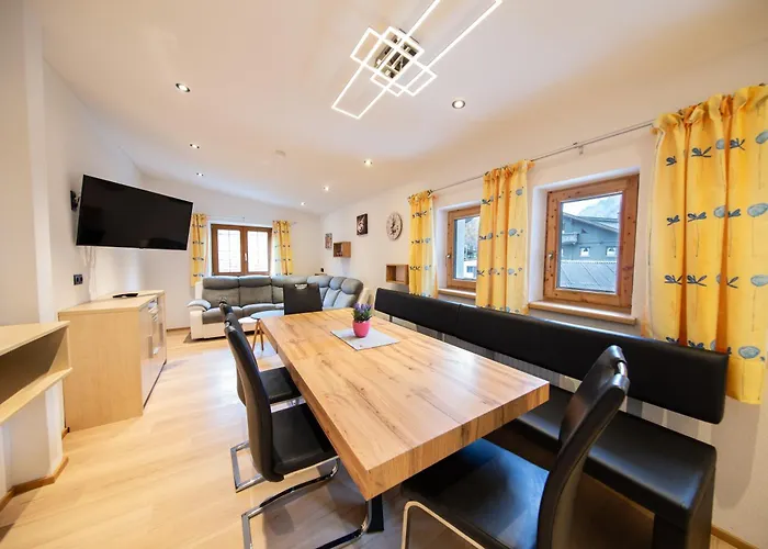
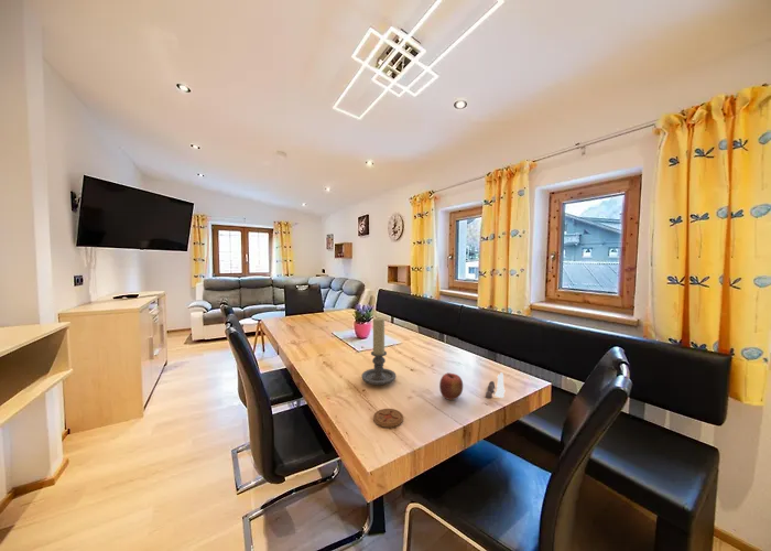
+ apple (450, 385)
+ coaster (388, 417)
+ salt and pepper shaker set (493, 382)
+ candle holder (378, 347)
